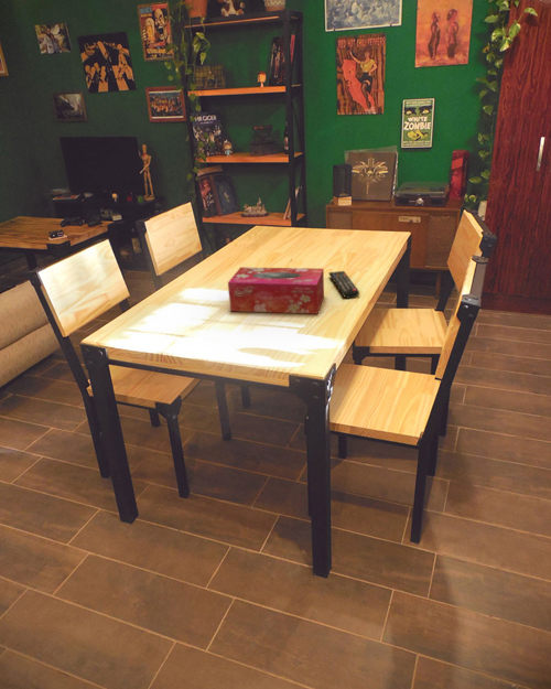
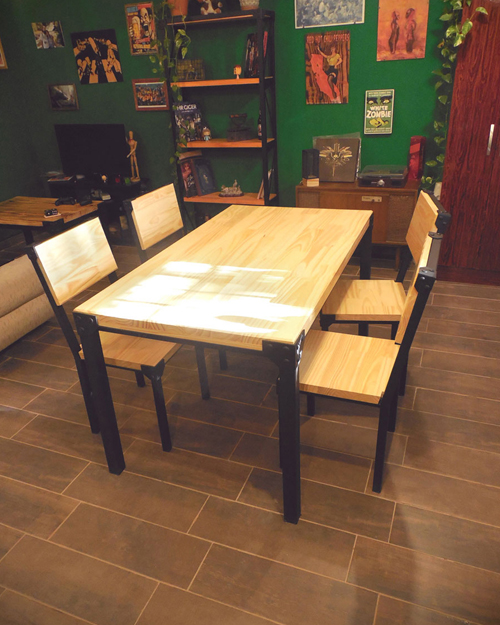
- remote control (343, 283)
- tissue box (277, 289)
